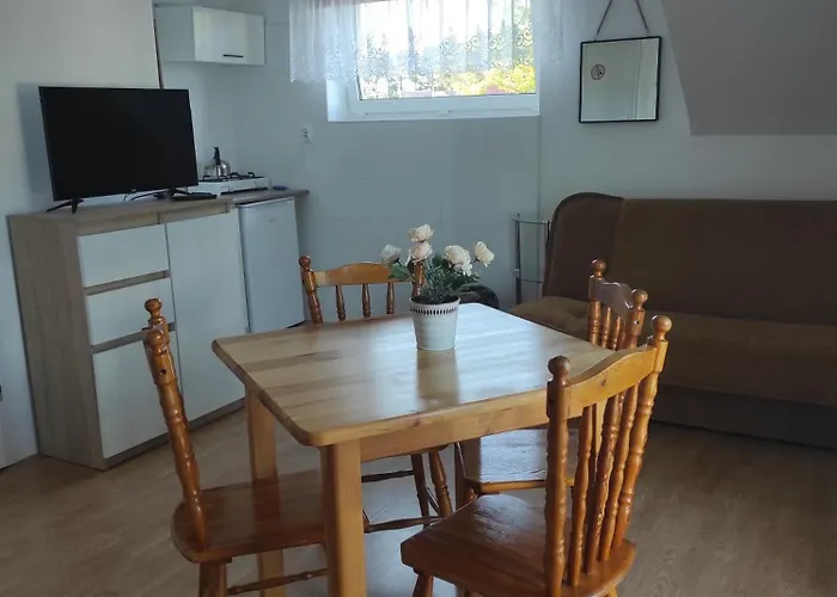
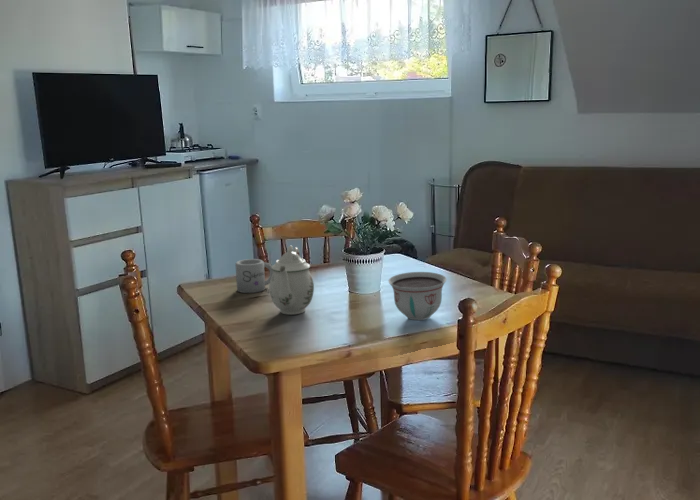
+ teapot (291, 279)
+ bowl (417, 297)
+ mug (255, 274)
